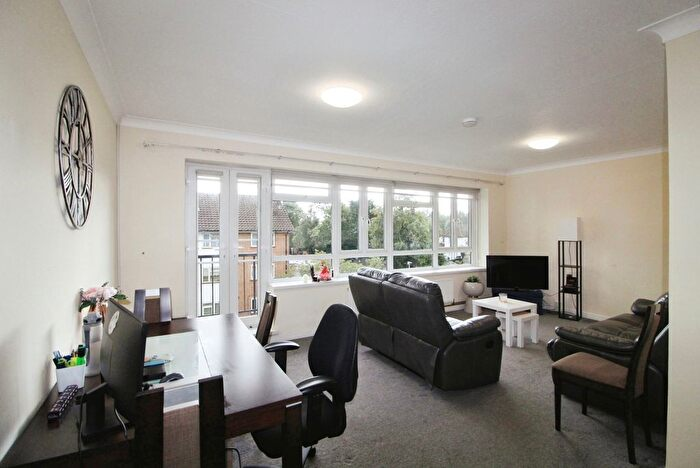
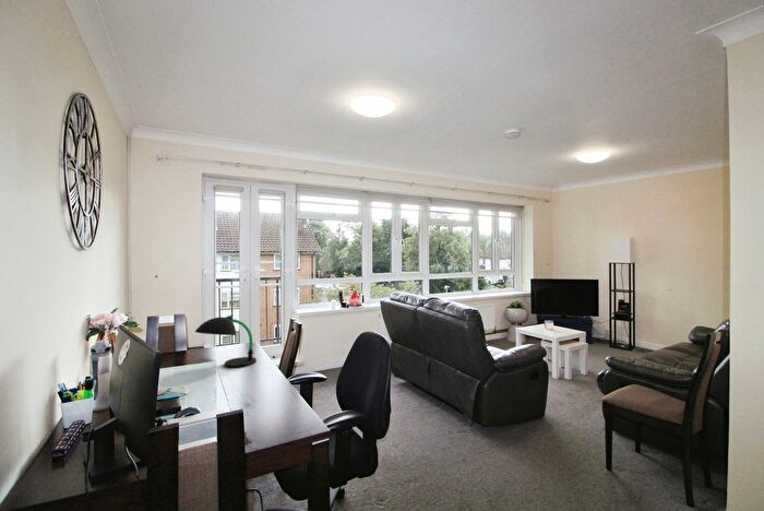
+ desk lamp (227, 334)
